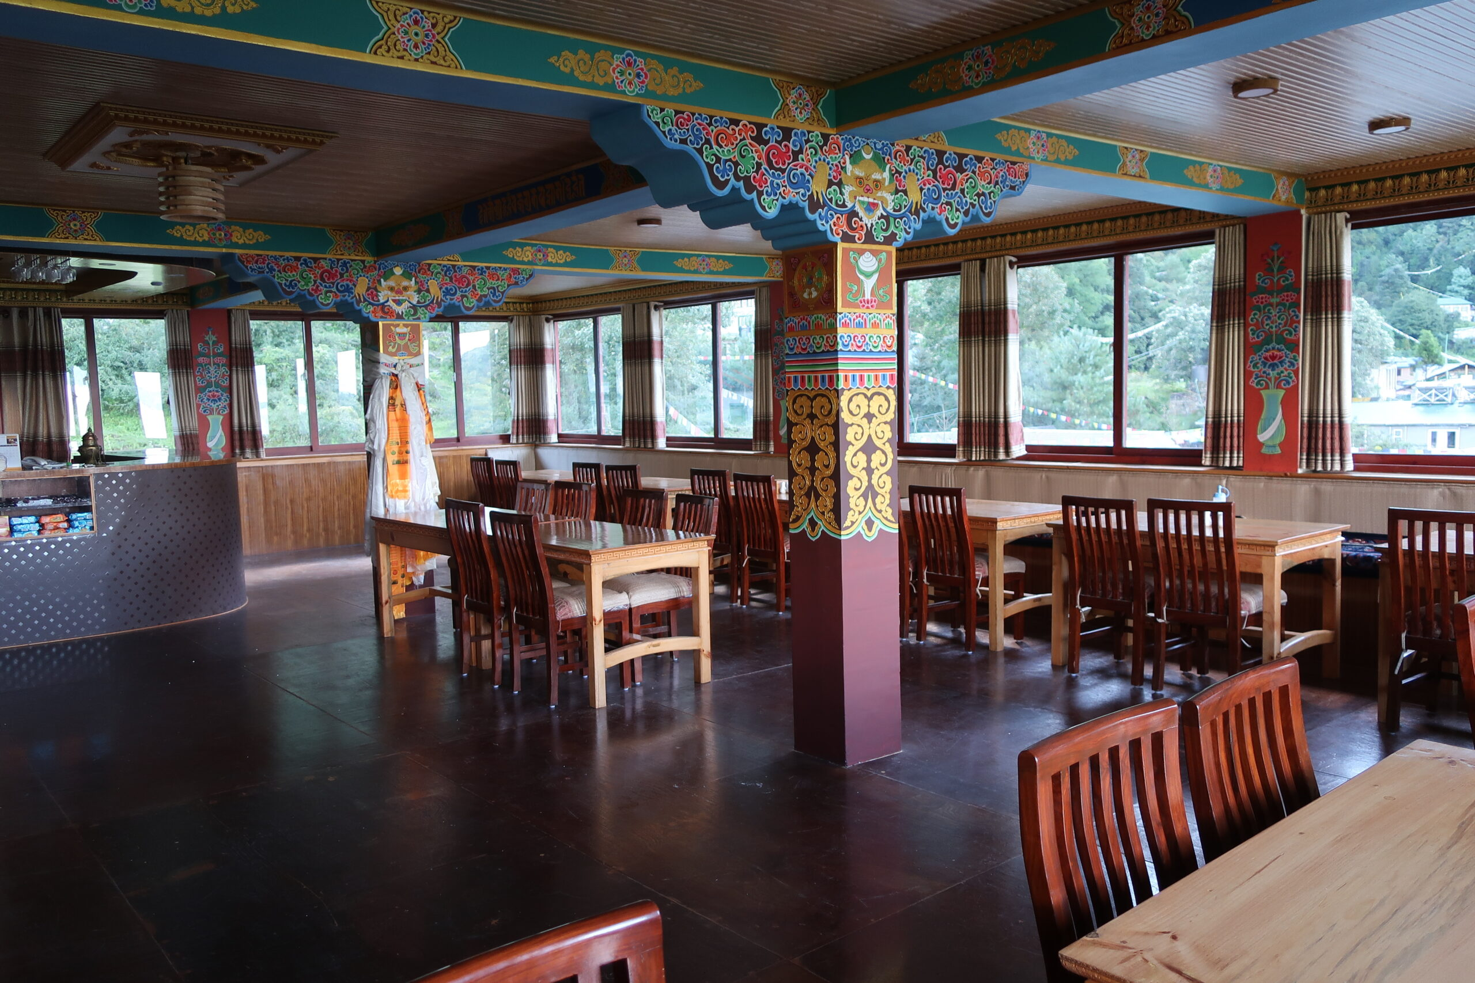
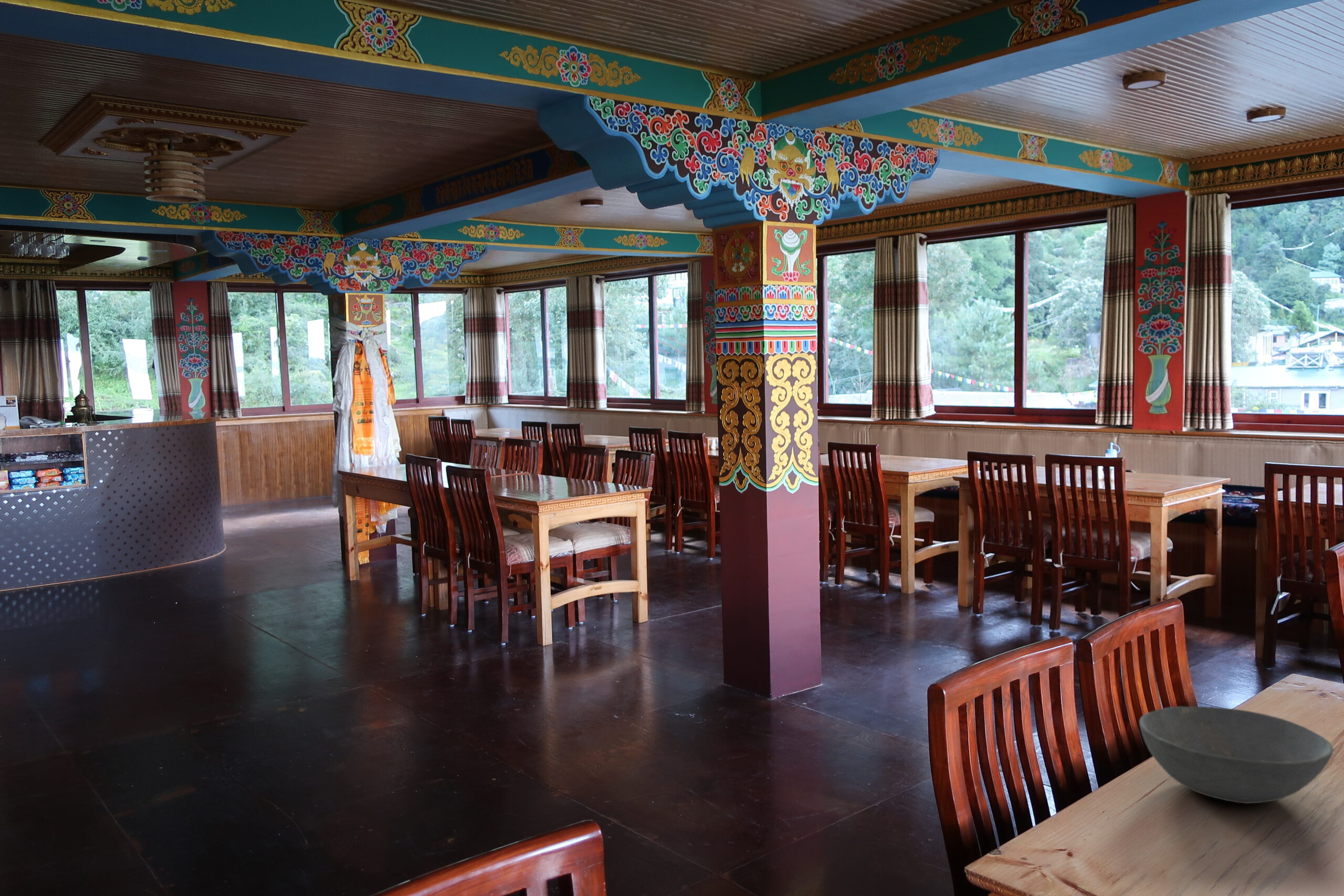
+ bowl (1232, 759)
